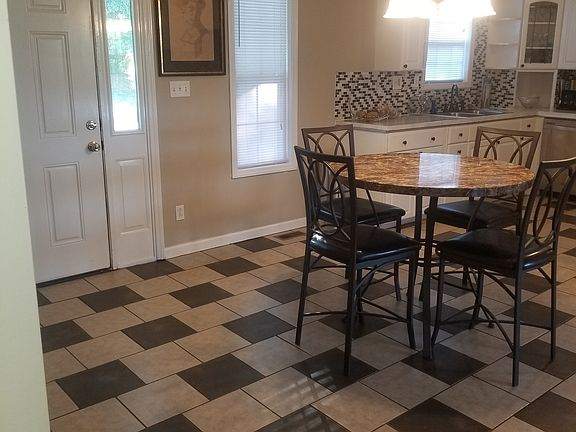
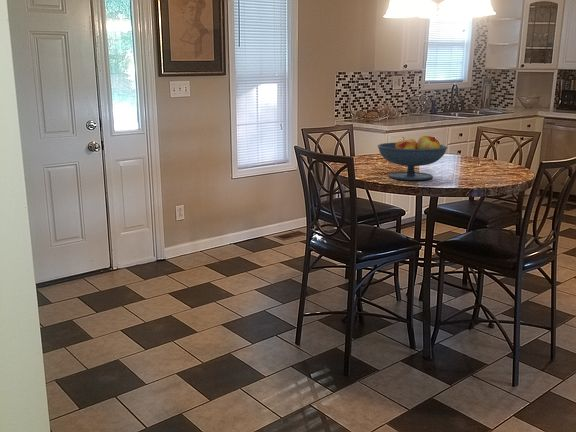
+ fruit bowl (411, 155)
